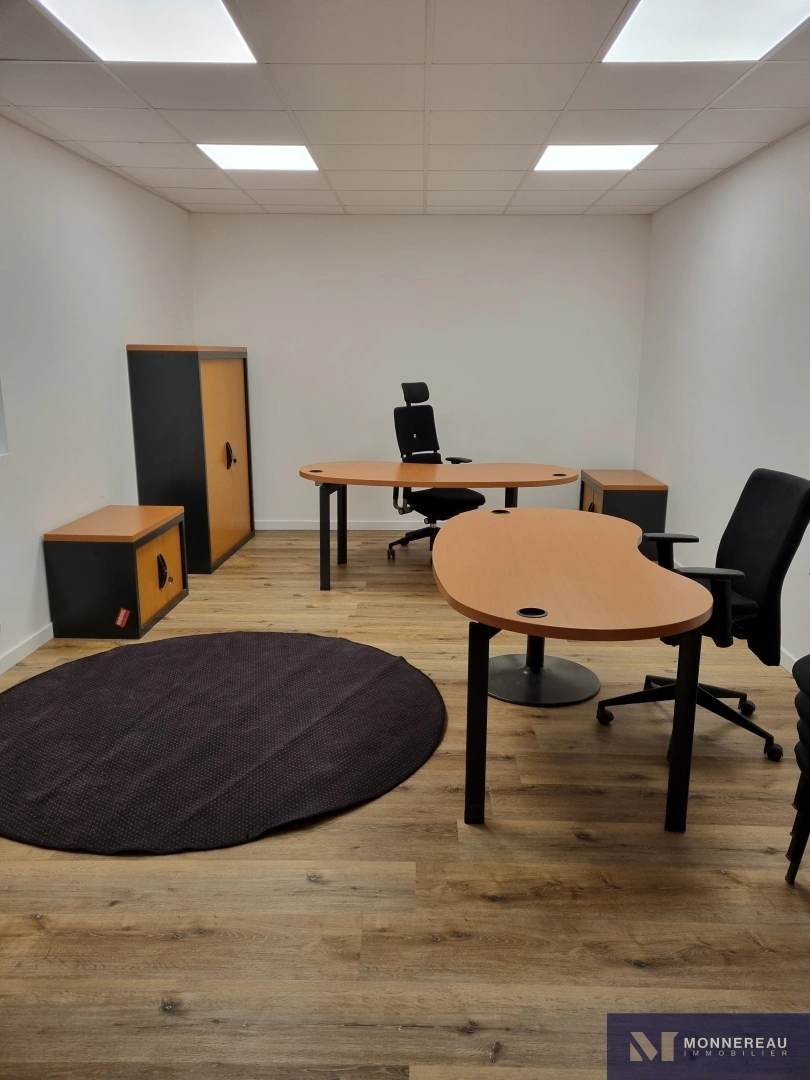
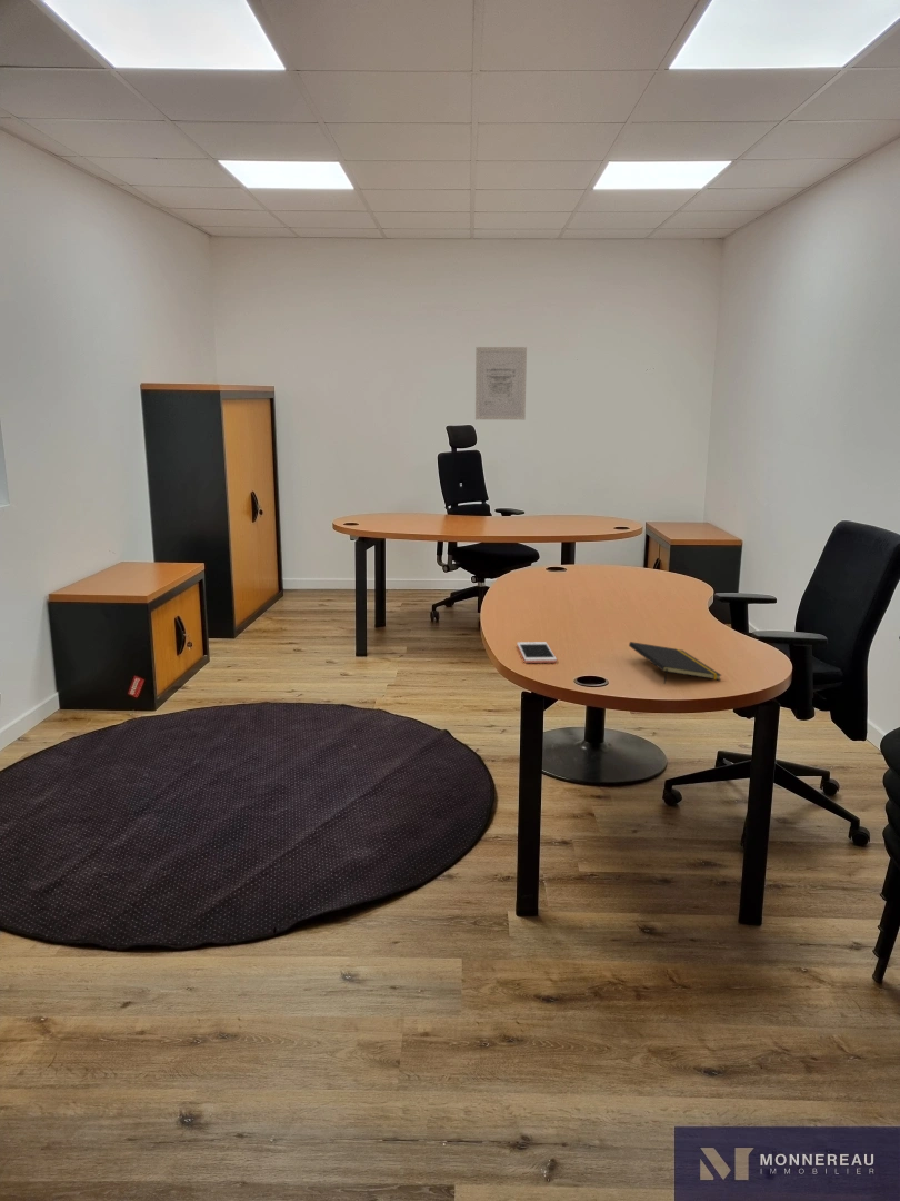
+ notepad (673, 659)
+ wall art (500, 384)
+ cell phone (536, 652)
